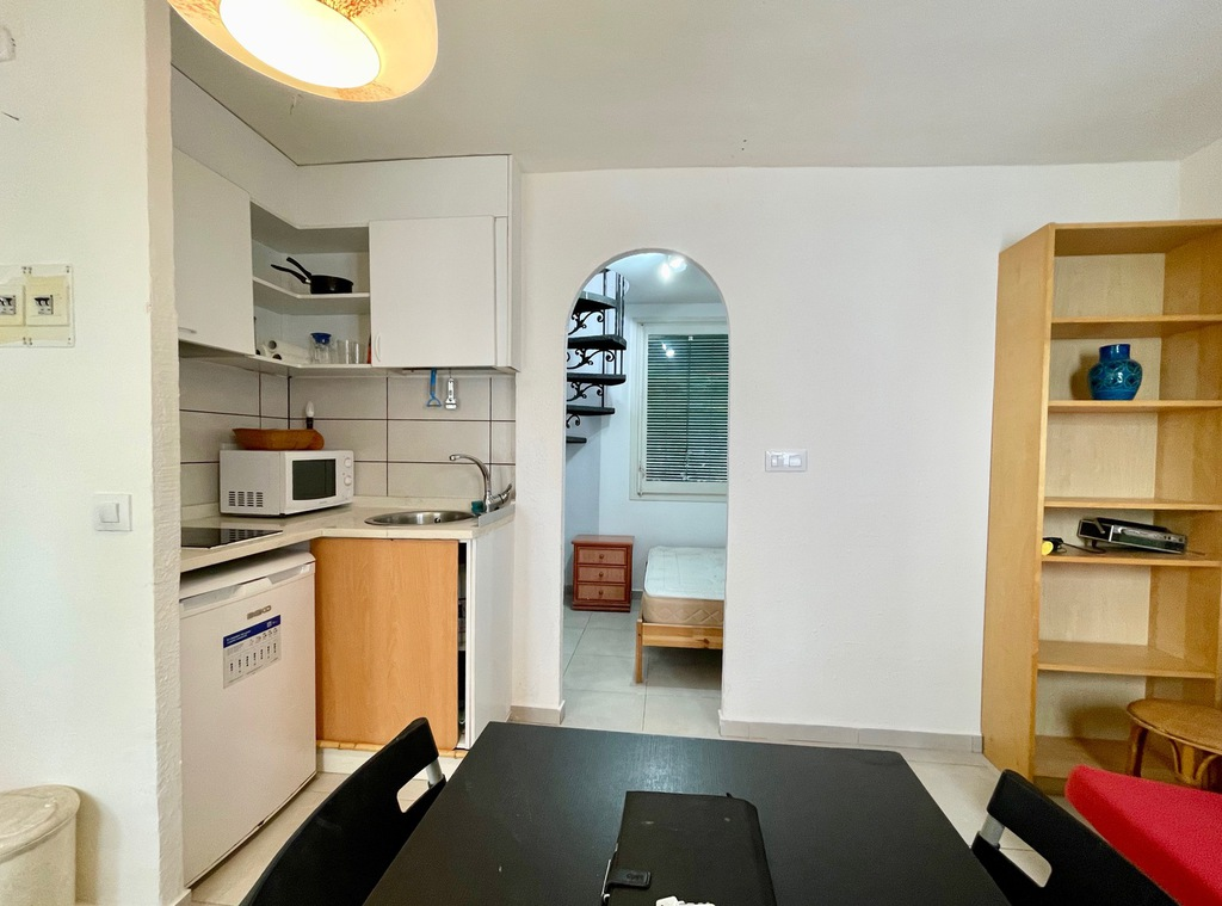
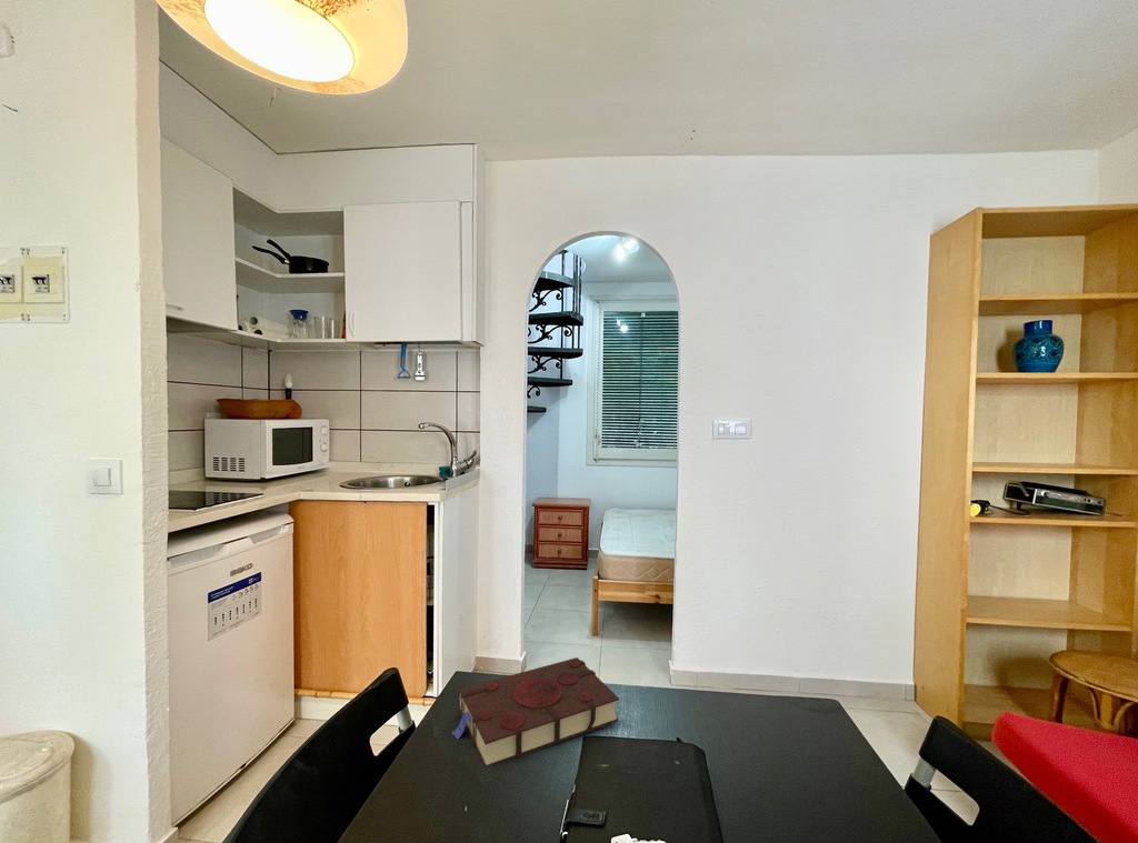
+ book (525, 707)
